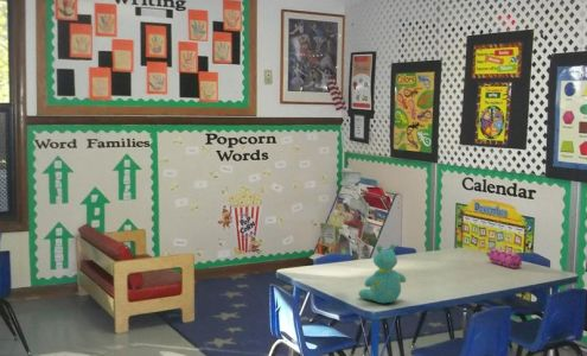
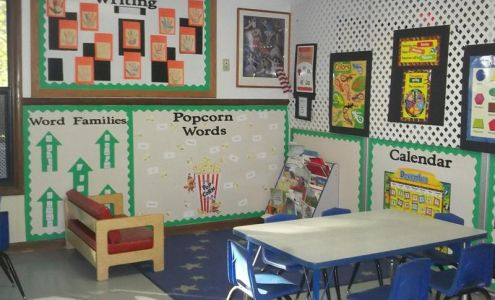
- pencil case (504, 256)
- teddy bear (381, 272)
